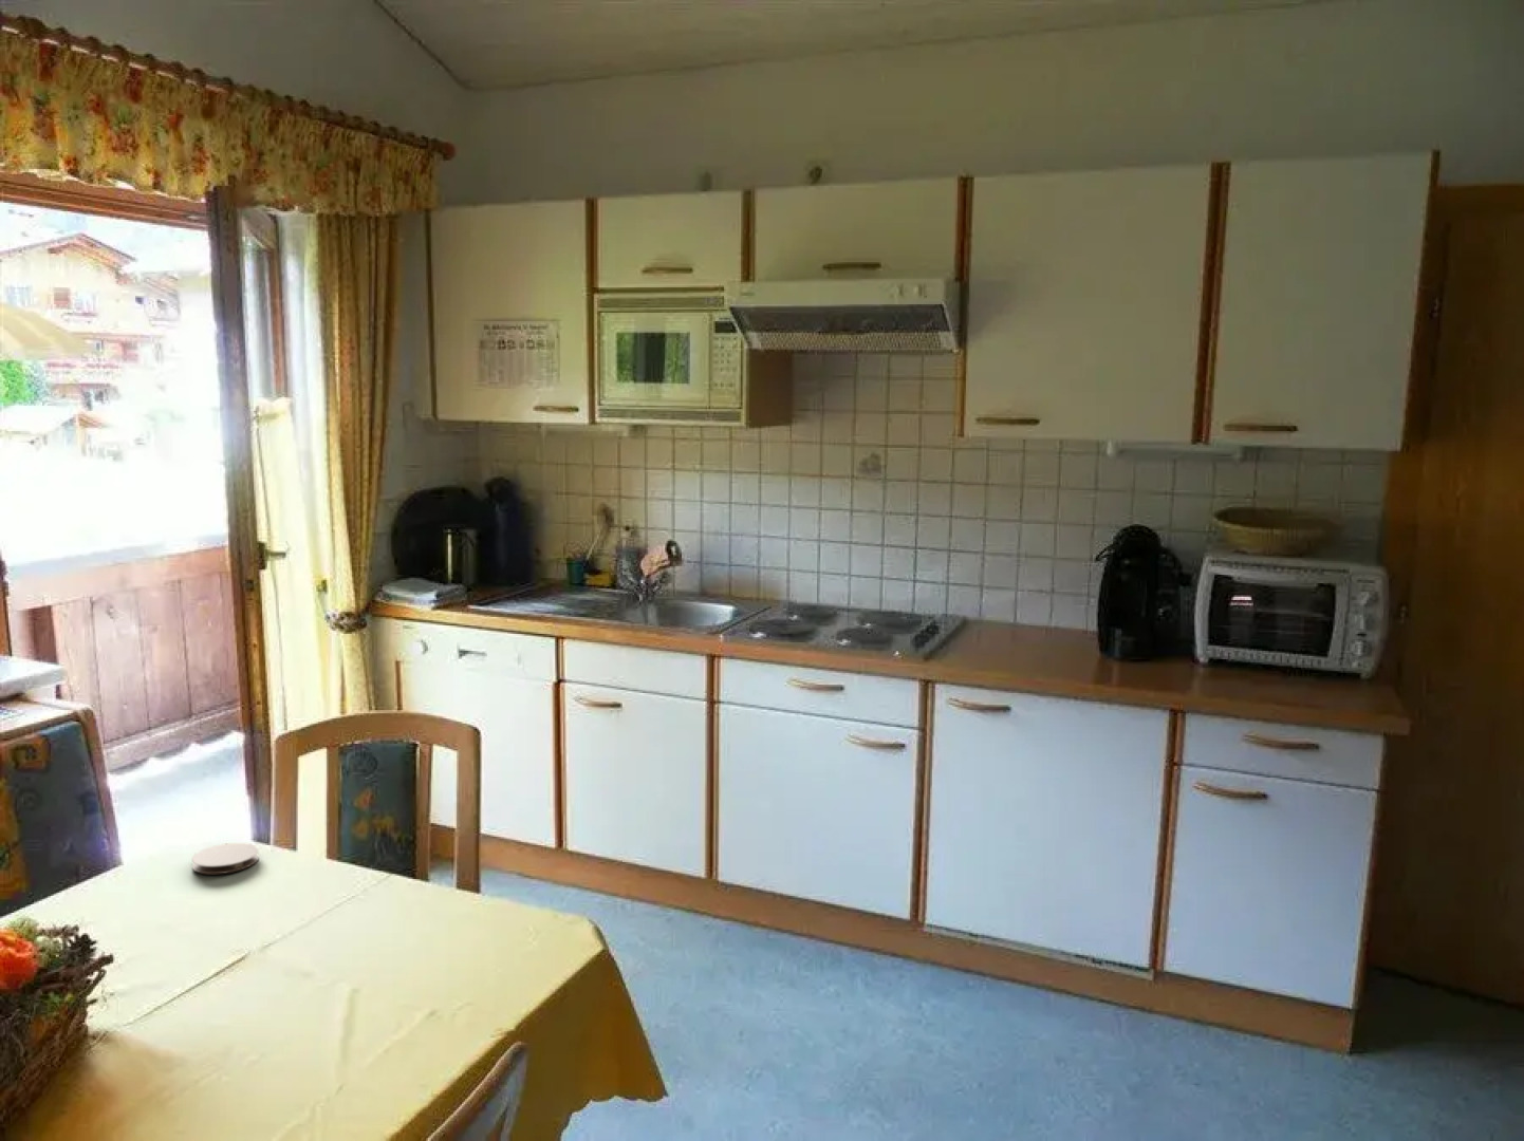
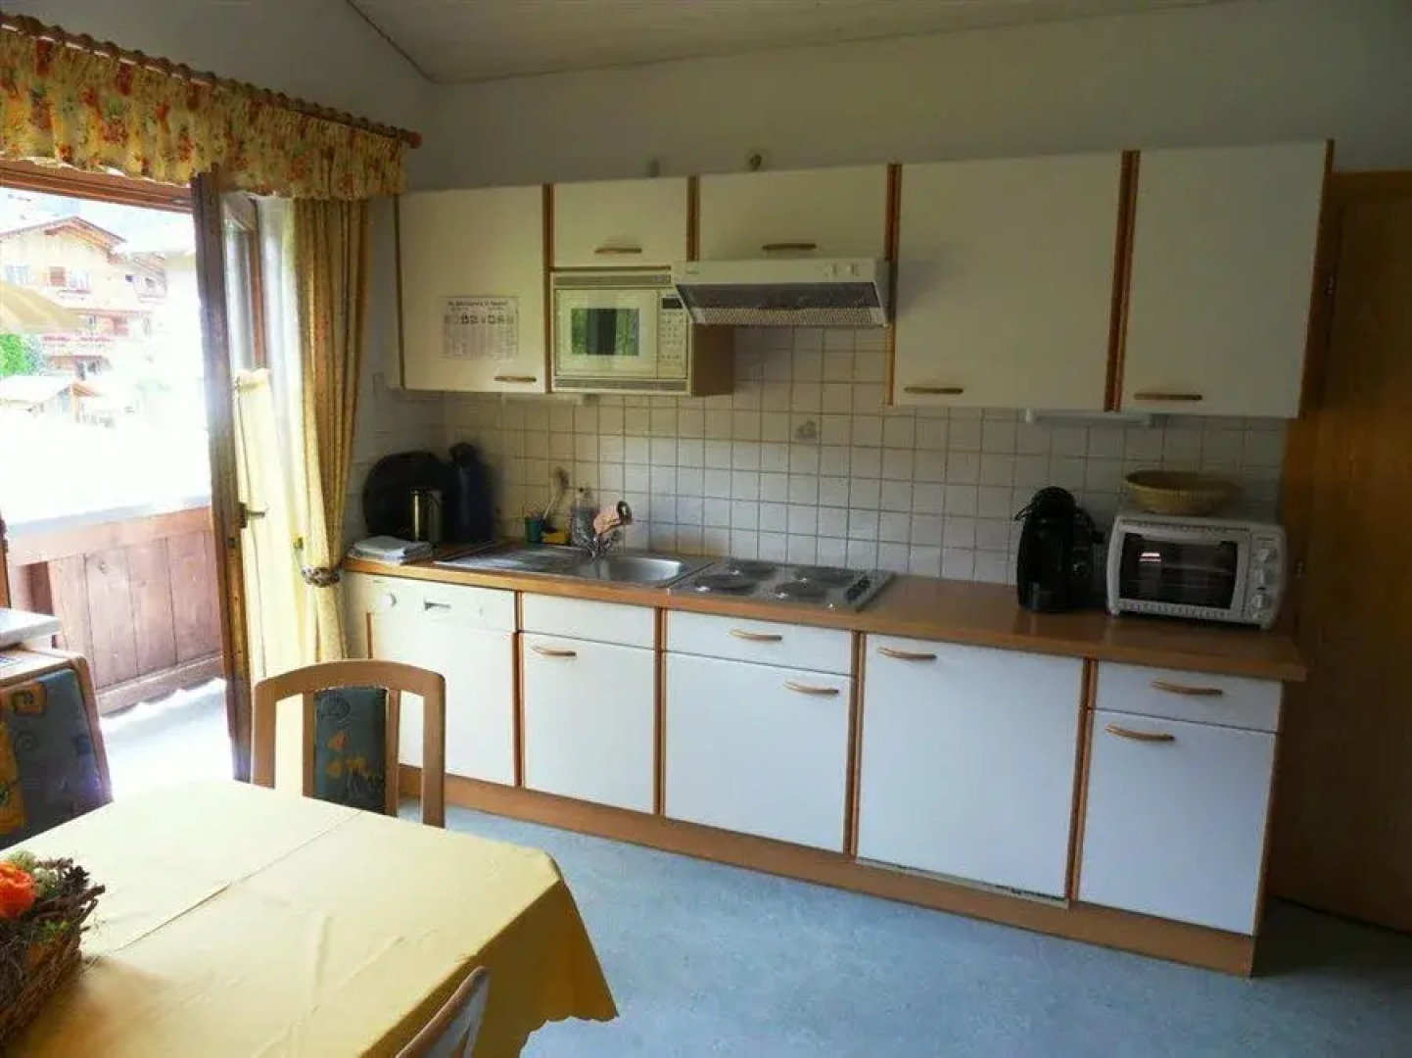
- coaster (225, 858)
